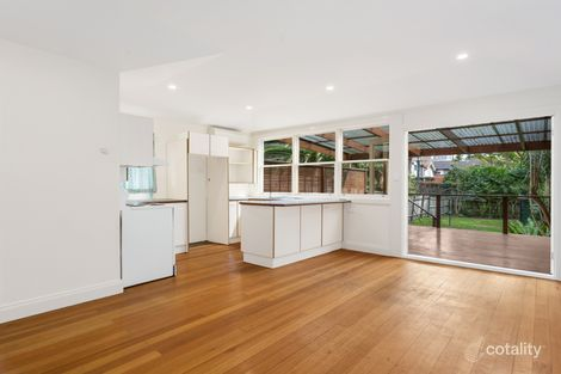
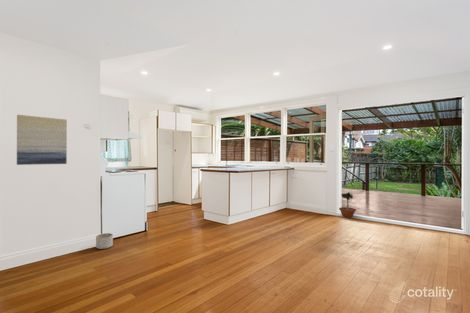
+ wall art (43, 140)
+ potted tree (347, 203)
+ planter (104, 241)
